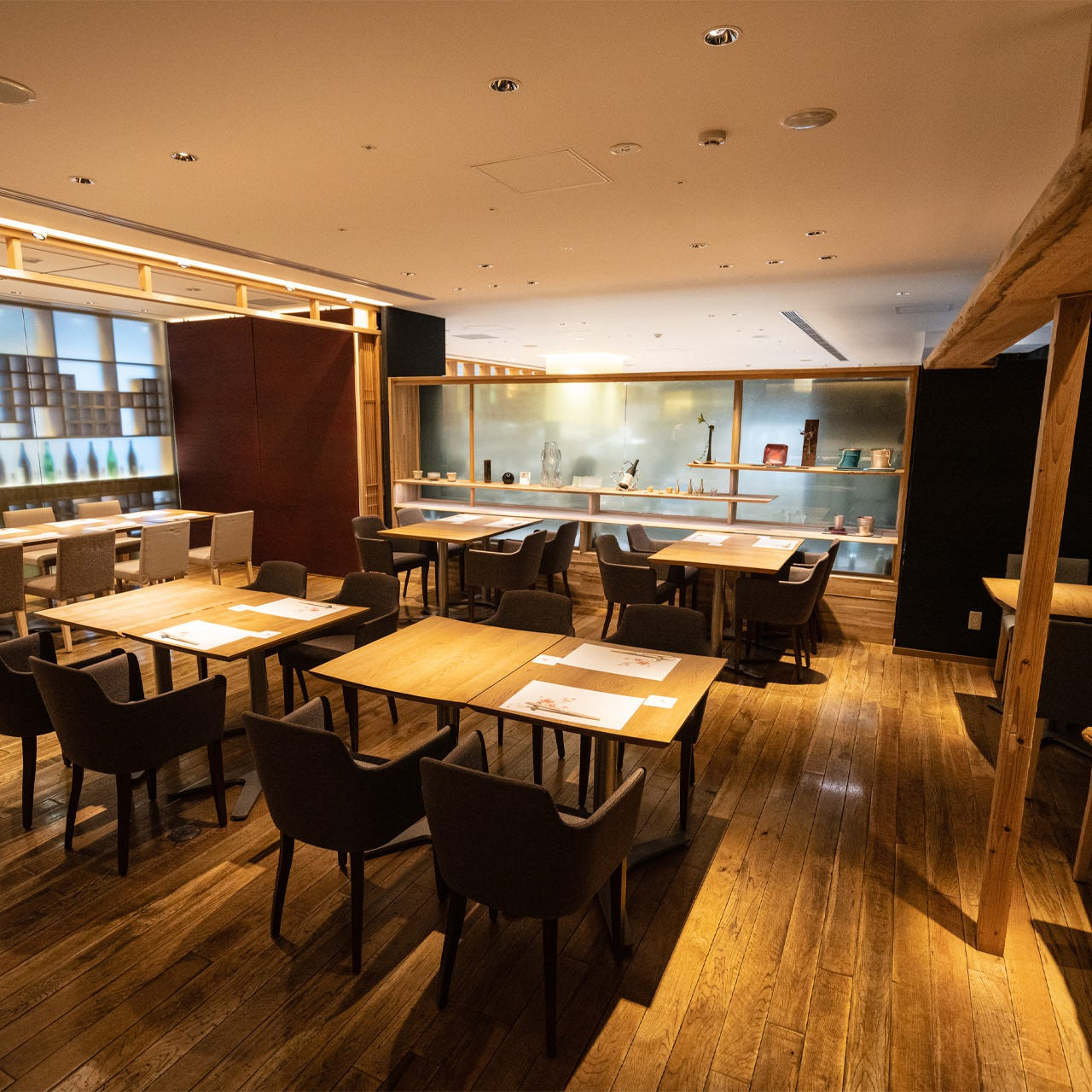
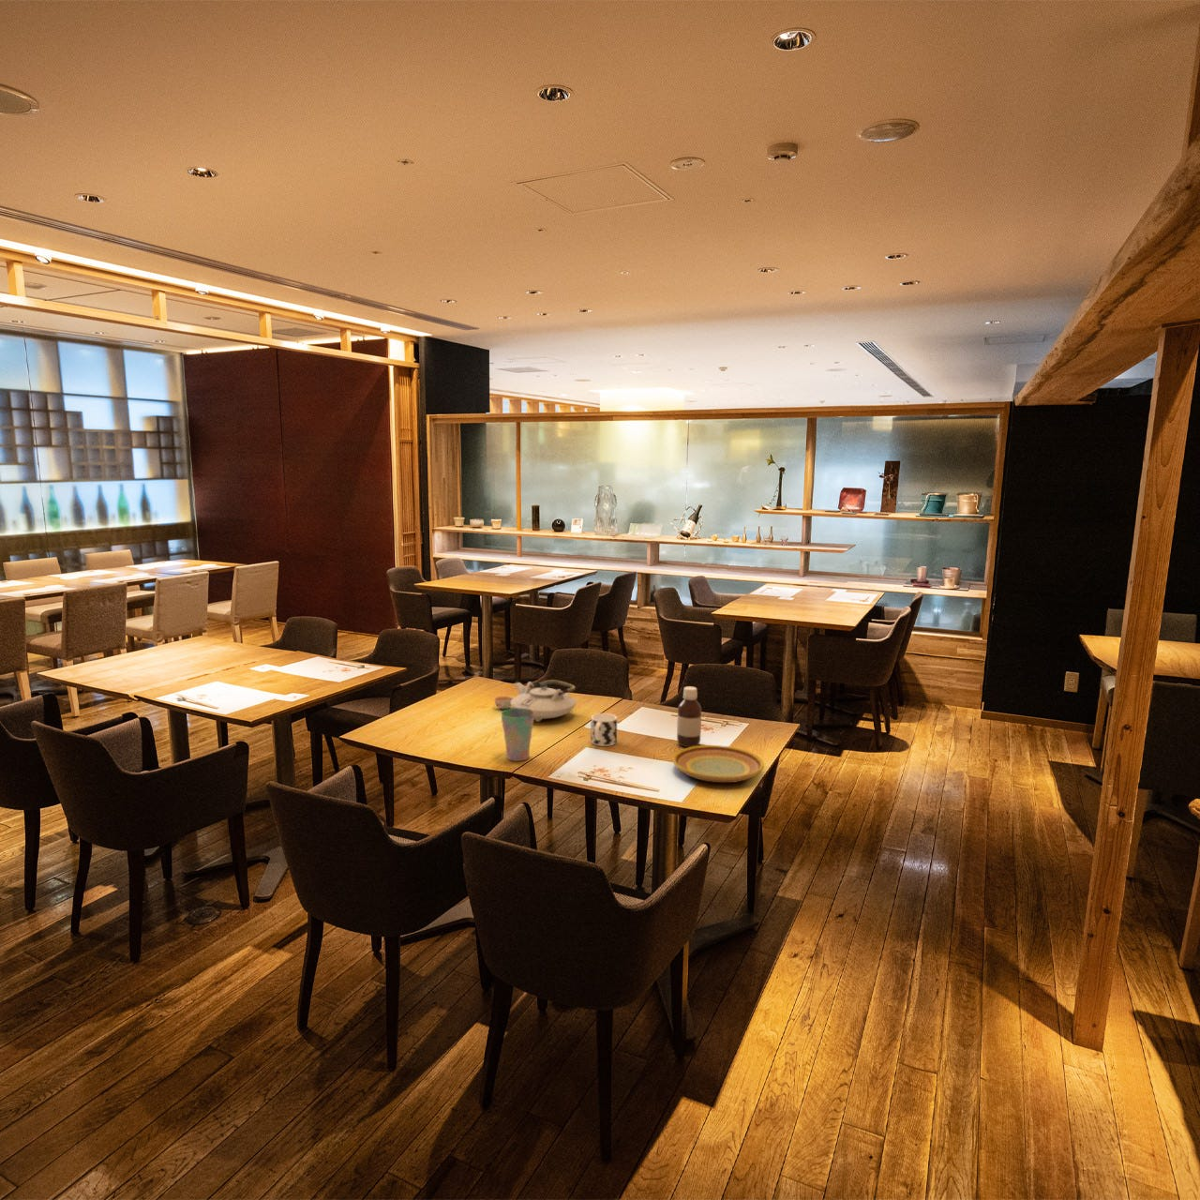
+ bottle (689, 716)
+ teapot (534, 697)
+ plate (718, 765)
+ cup (518, 735)
+ cup (602, 731)
